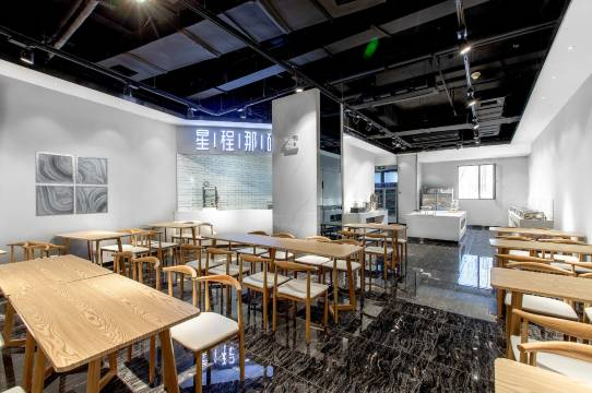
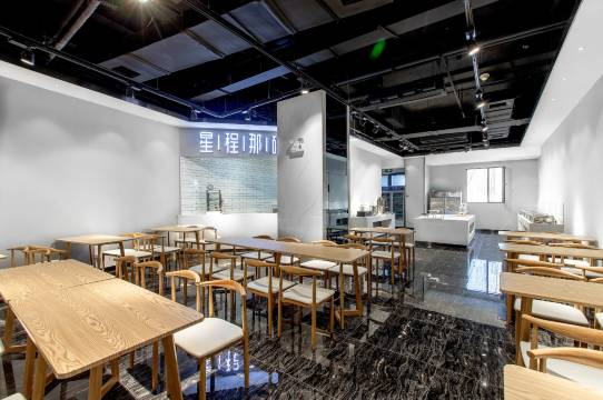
- wall art (75, 183)
